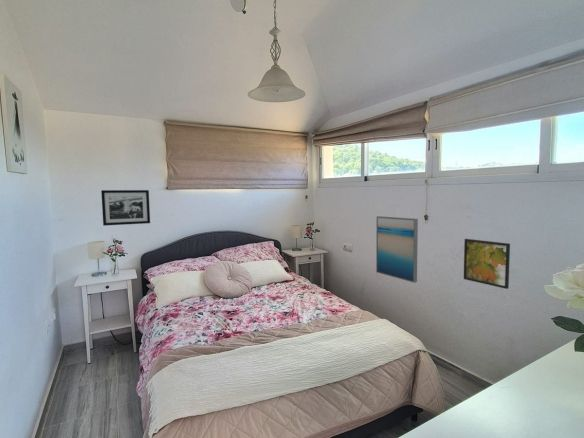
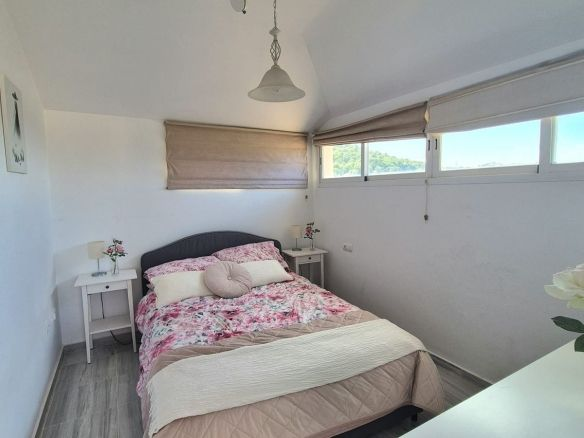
- wall art (395, 247)
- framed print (485, 262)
- picture frame (126, 207)
